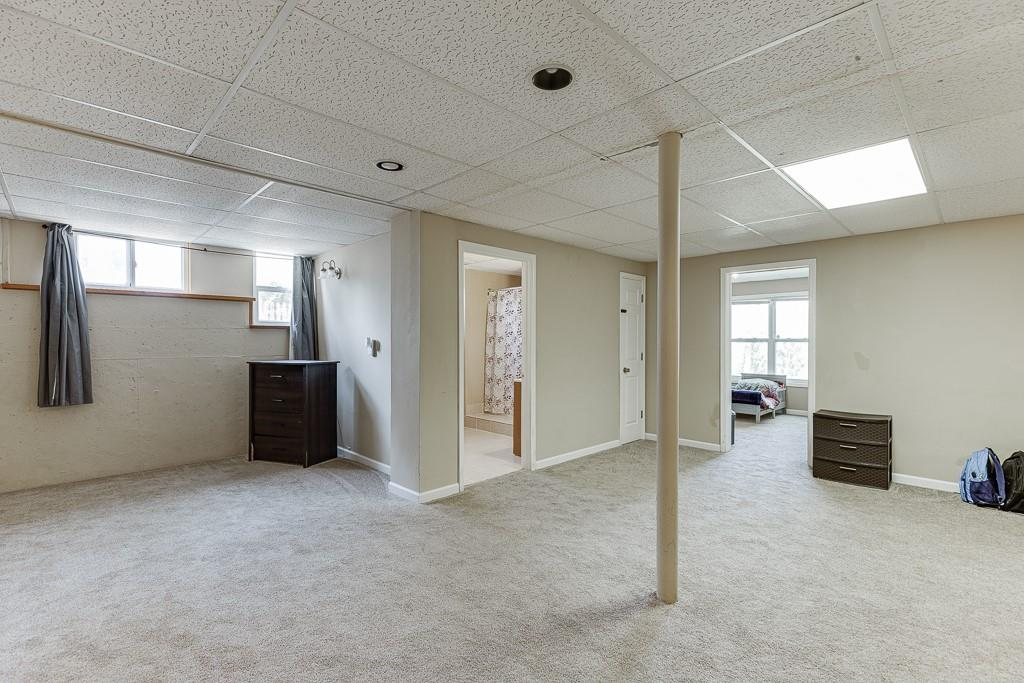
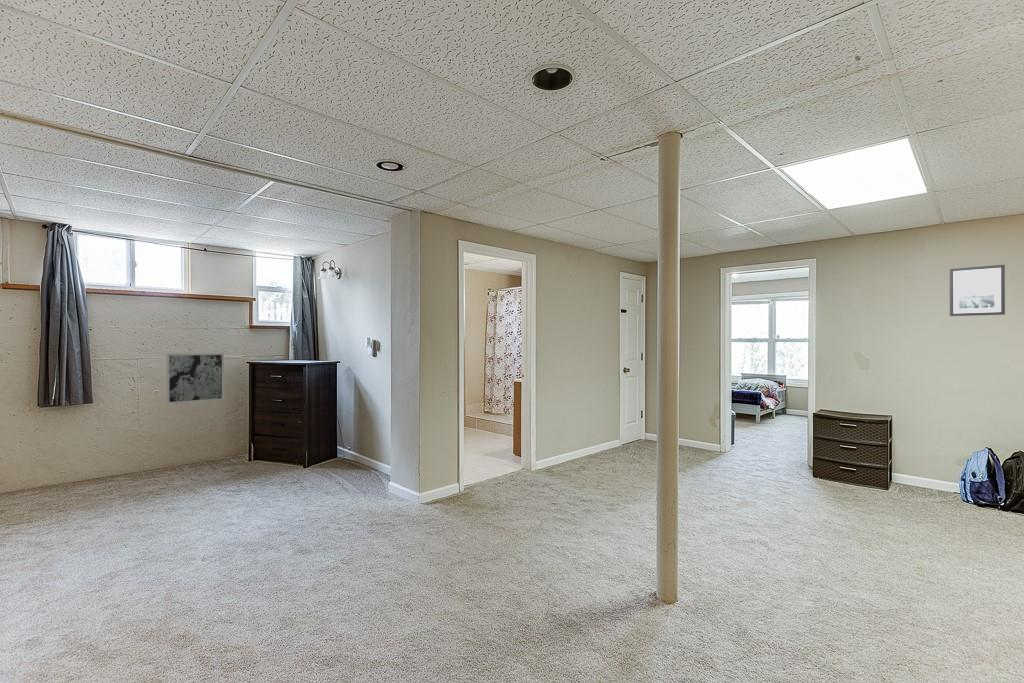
+ wall art (976, 291)
+ wall art (196, 377)
